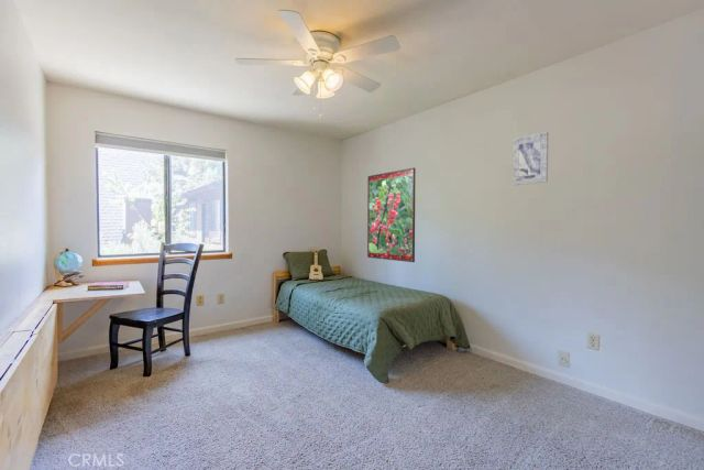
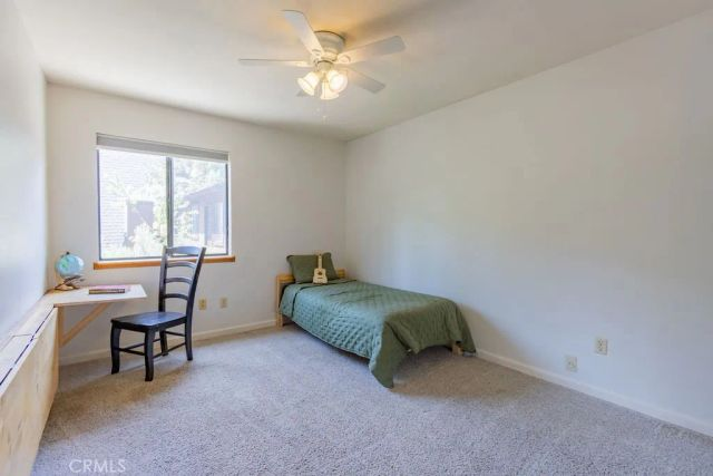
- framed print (389, 216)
- wall art (529, 160)
